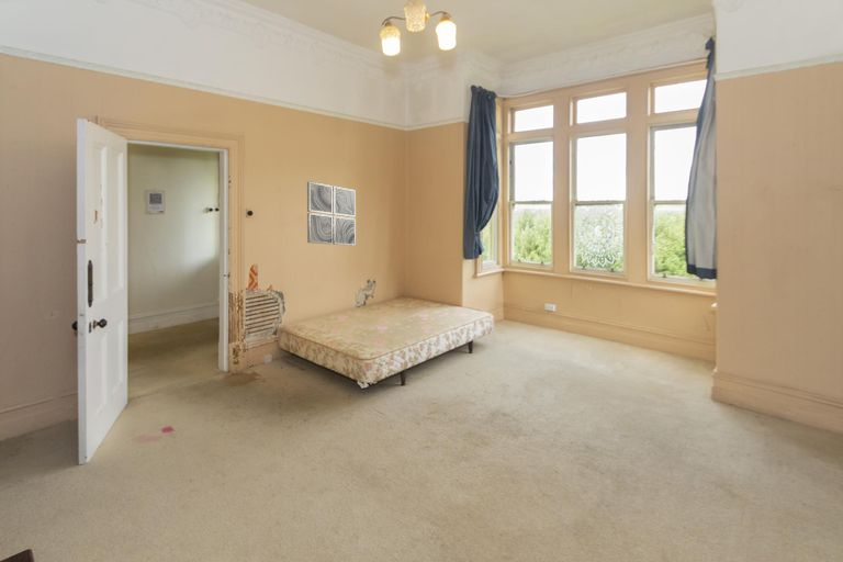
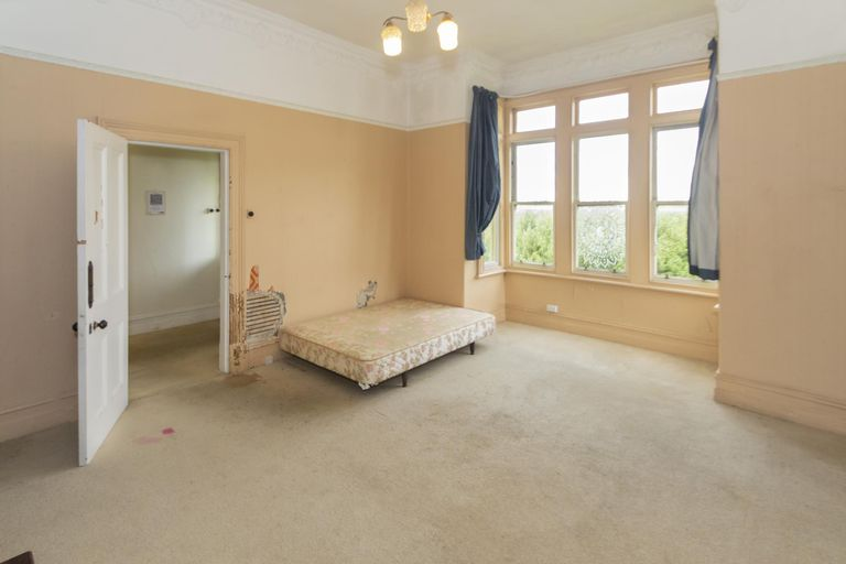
- wall art (333, 214)
